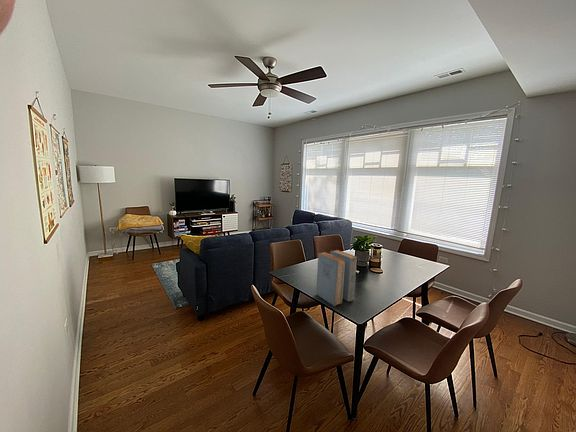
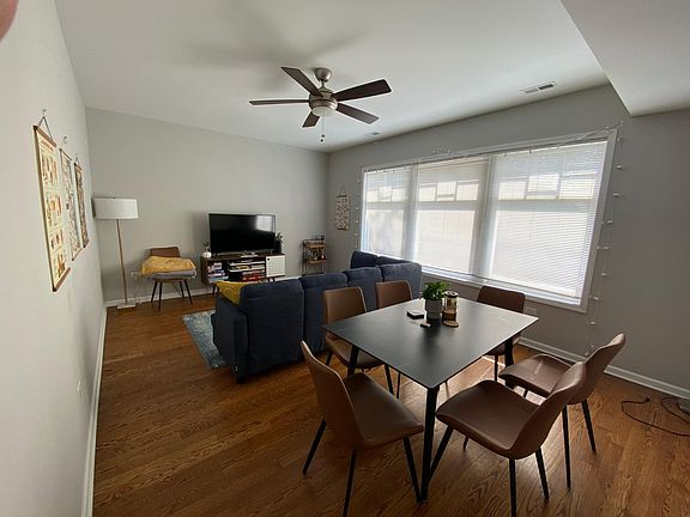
- book (335, 276)
